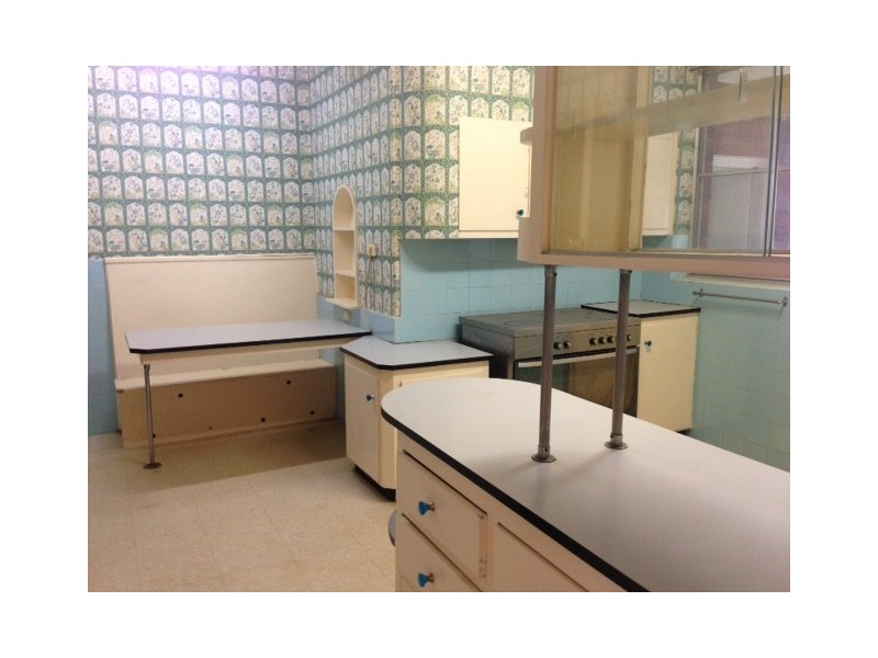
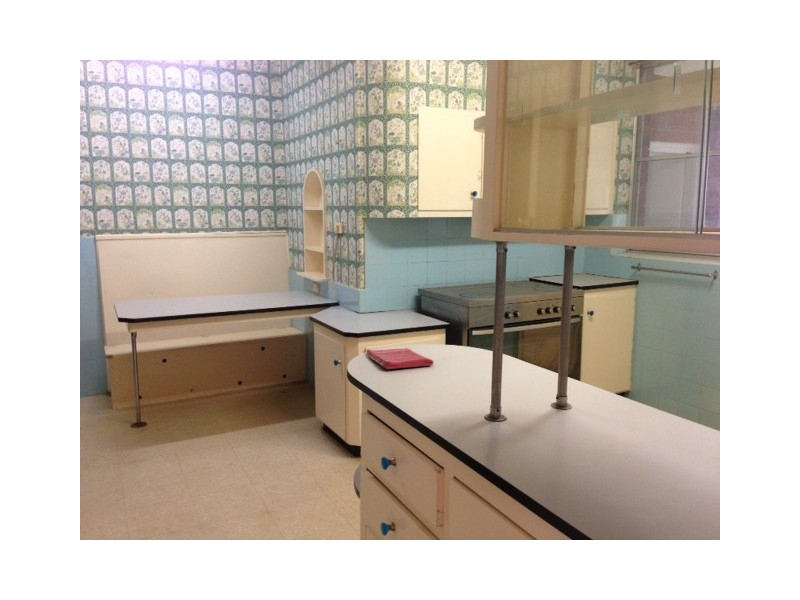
+ dish towel (398, 357)
